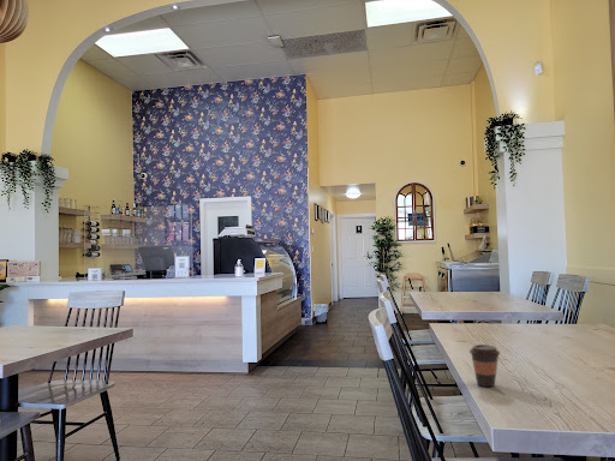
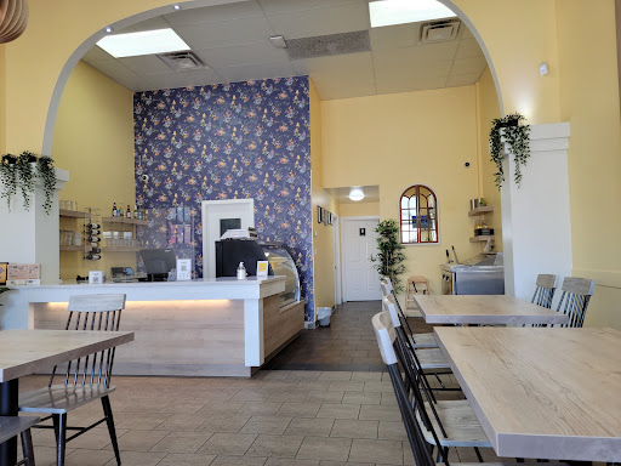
- coffee cup (484, 365)
